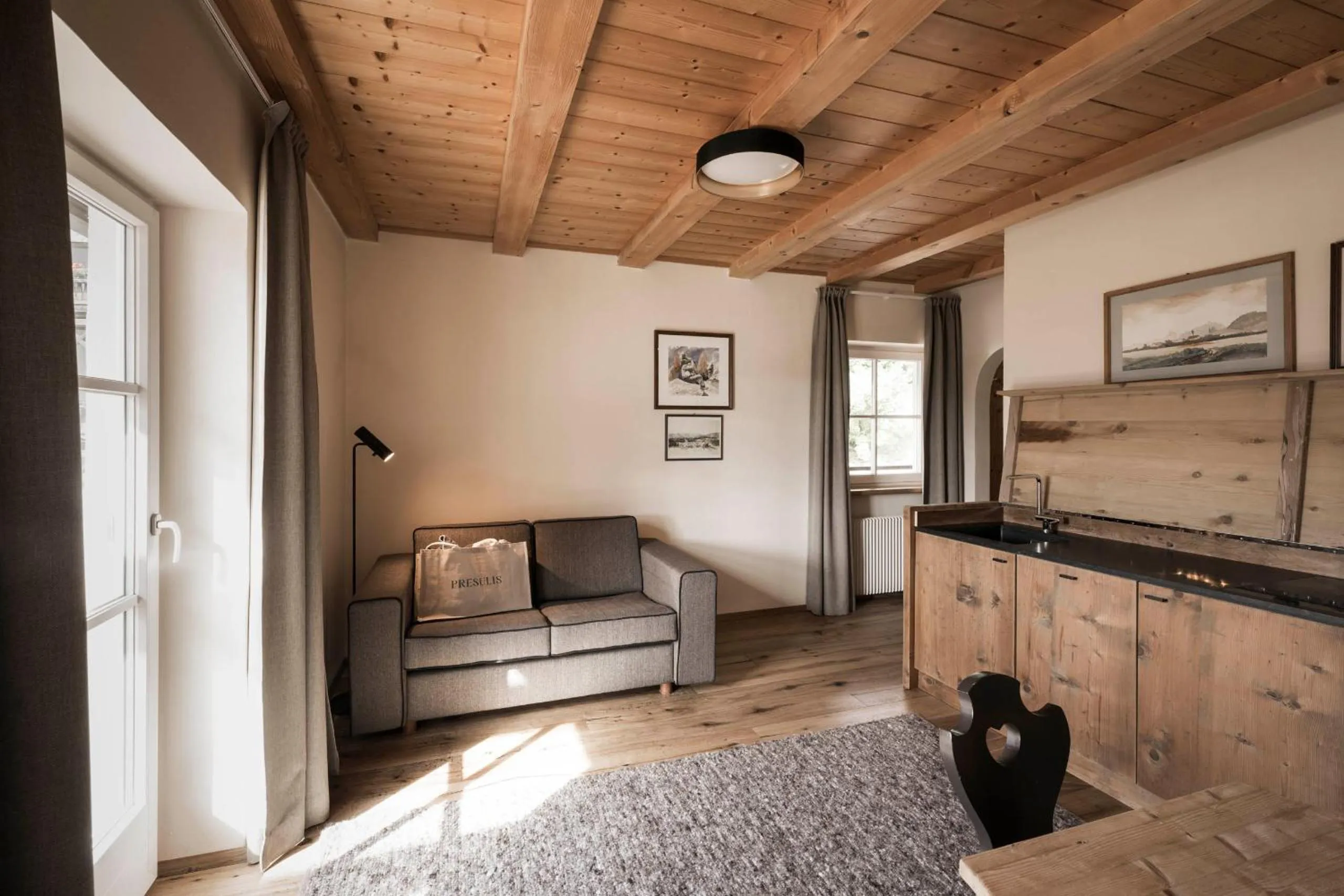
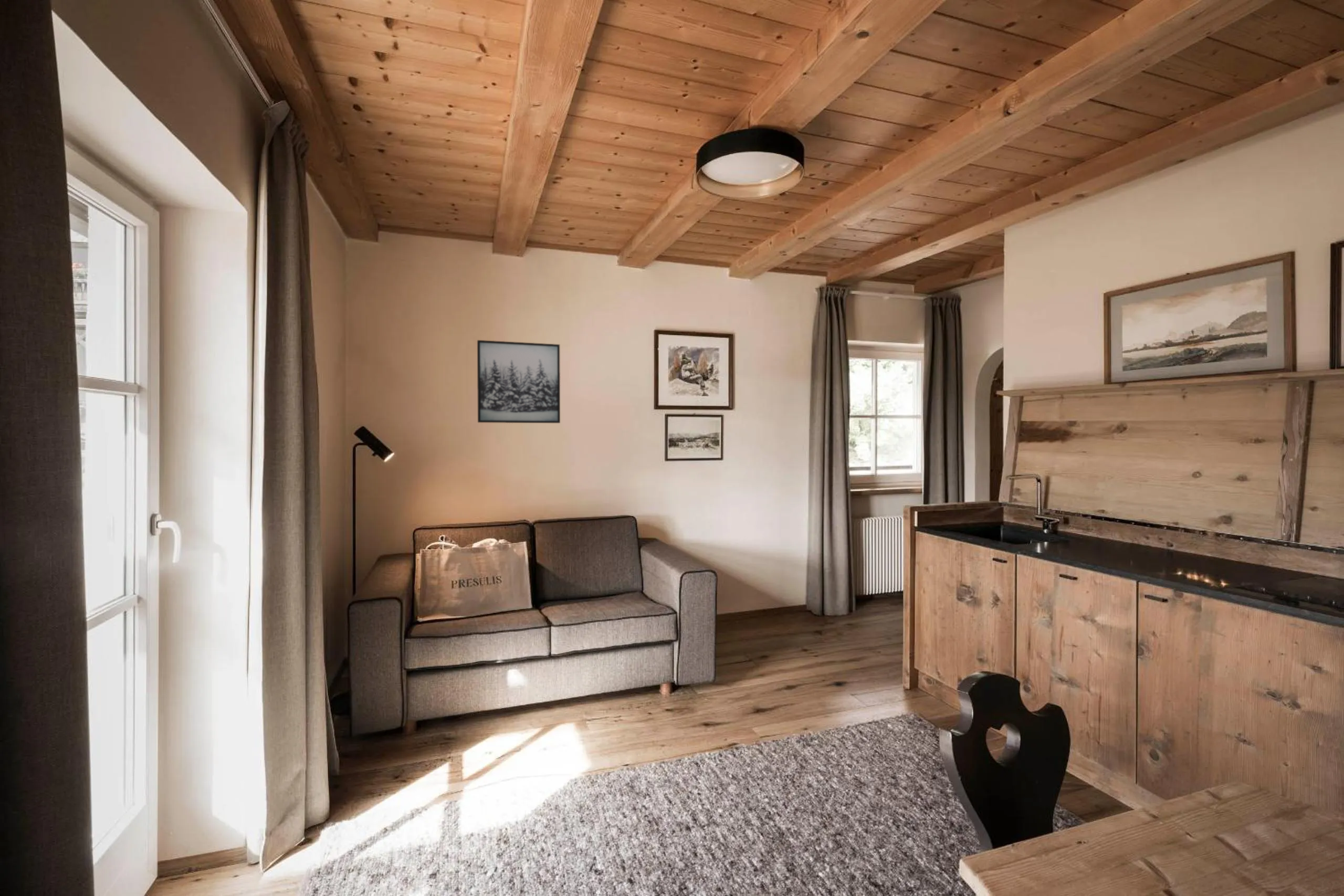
+ wall art (519, 383)
